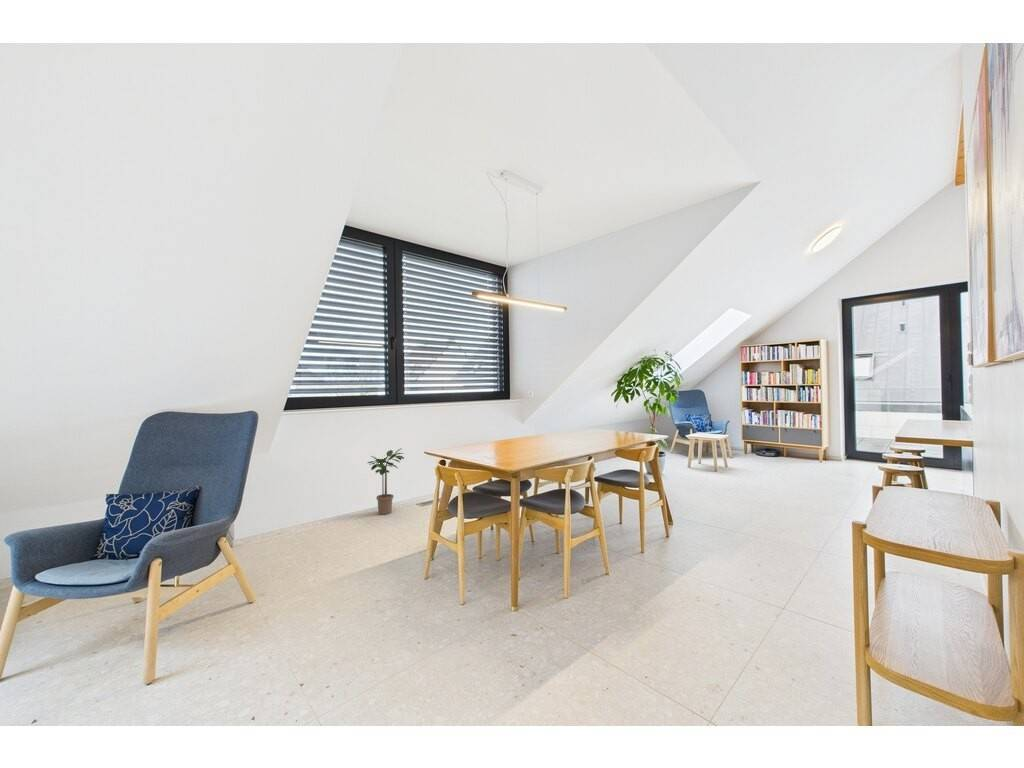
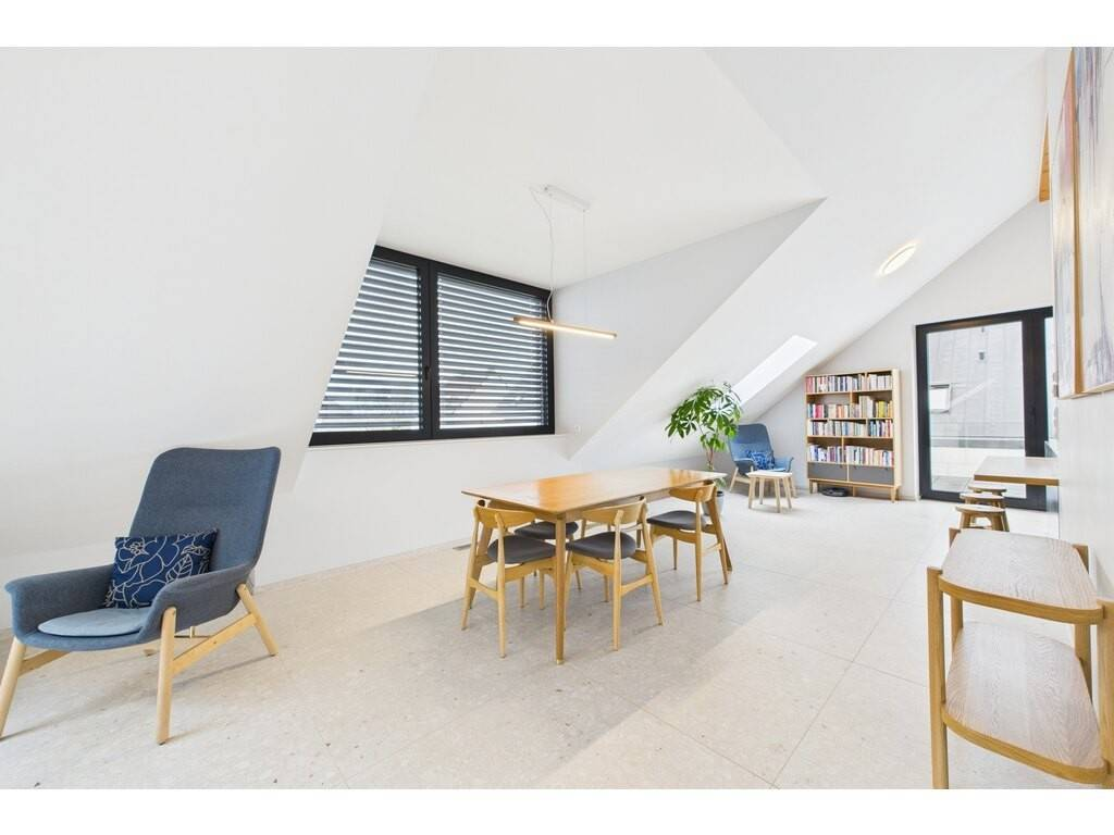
- potted plant (385, 480)
